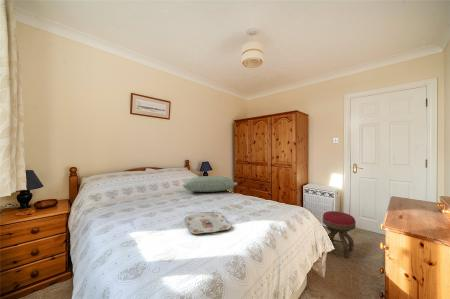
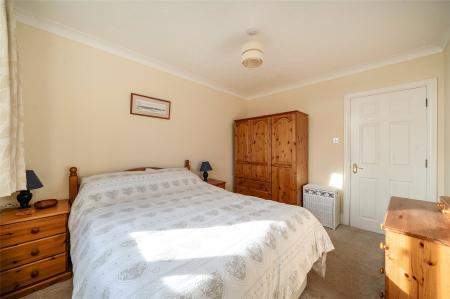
- pillow (208, 183)
- serving tray (206, 222)
- stool (338, 231)
